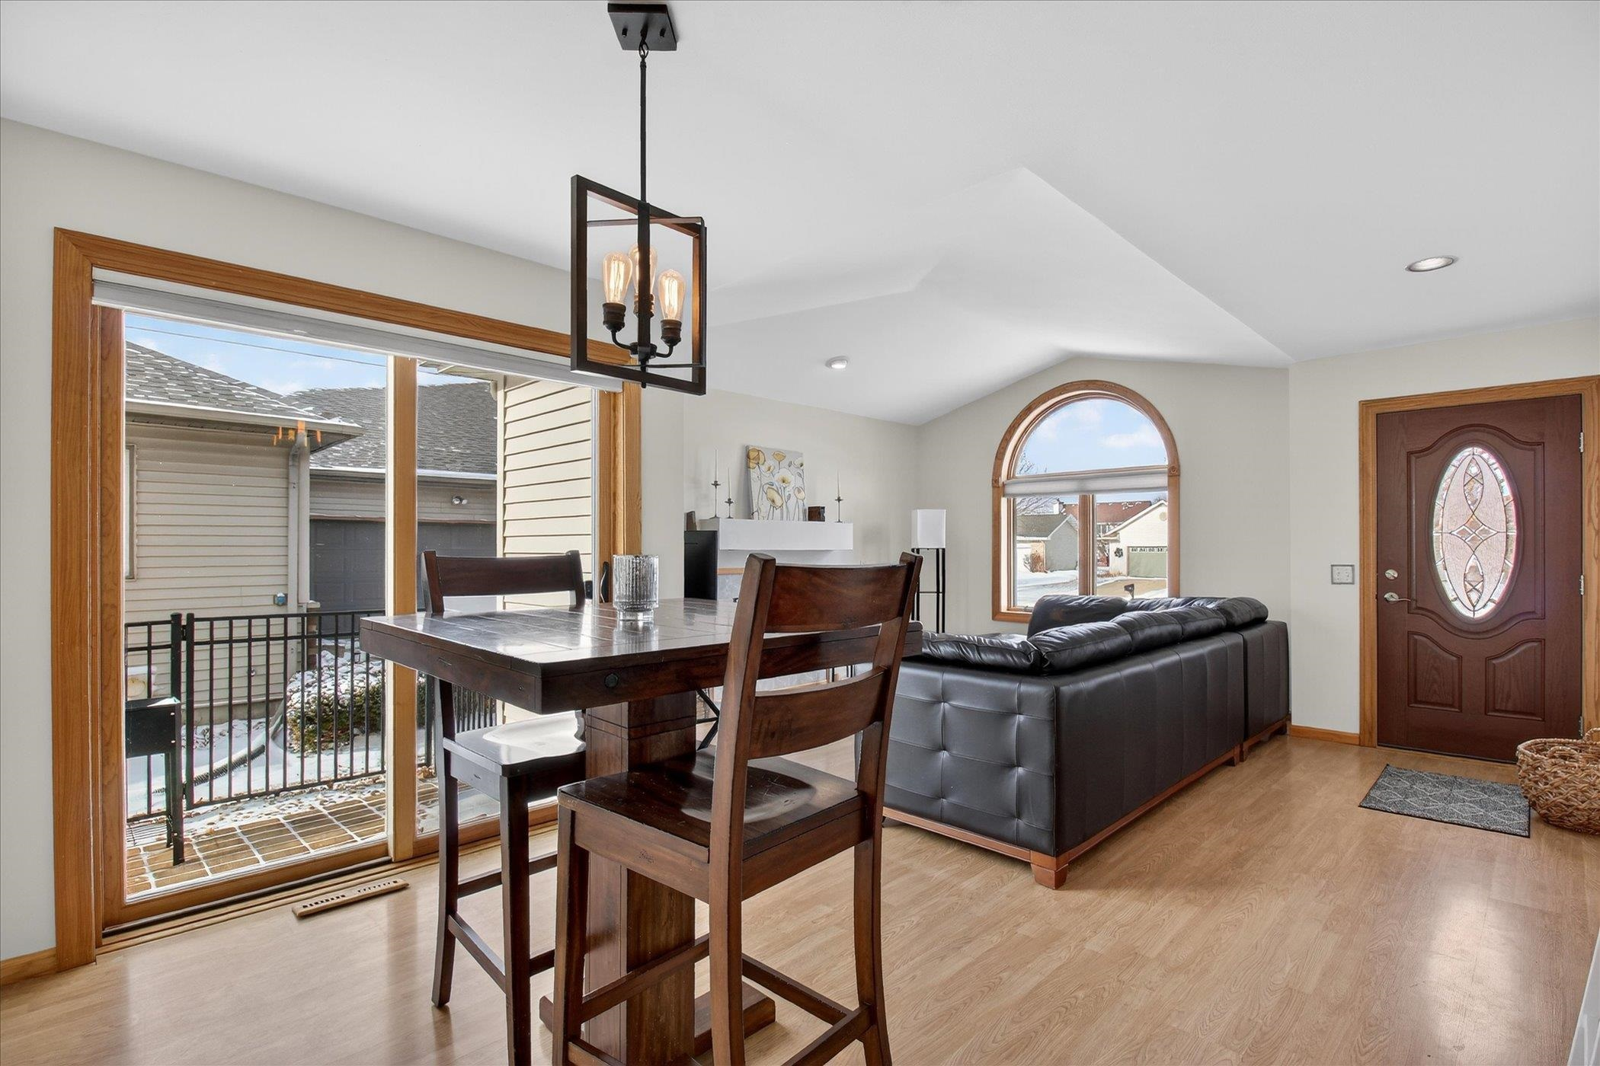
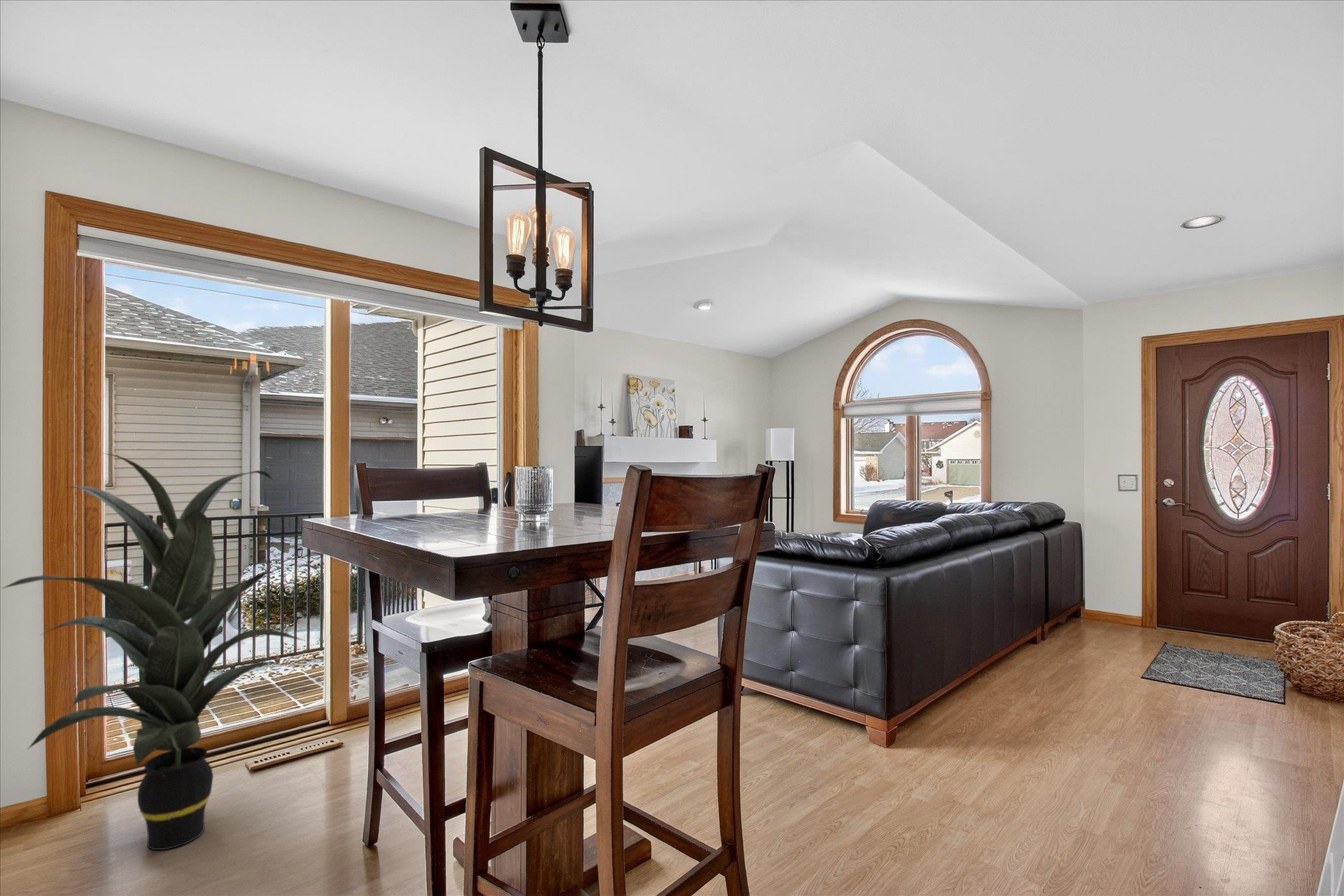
+ indoor plant (158, 645)
